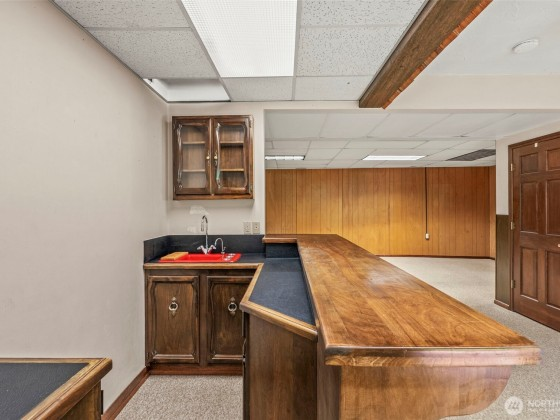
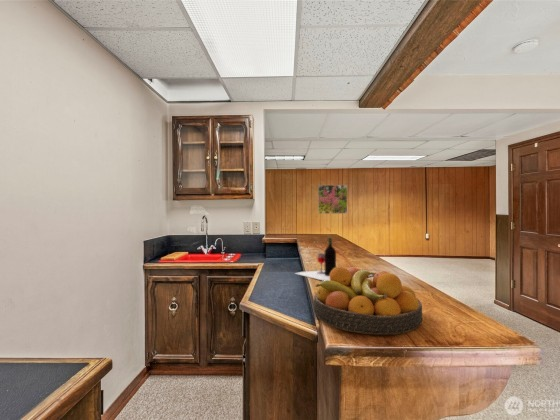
+ fruit bowl (365, 290)
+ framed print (332, 199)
+ wine bottle (334, 255)
